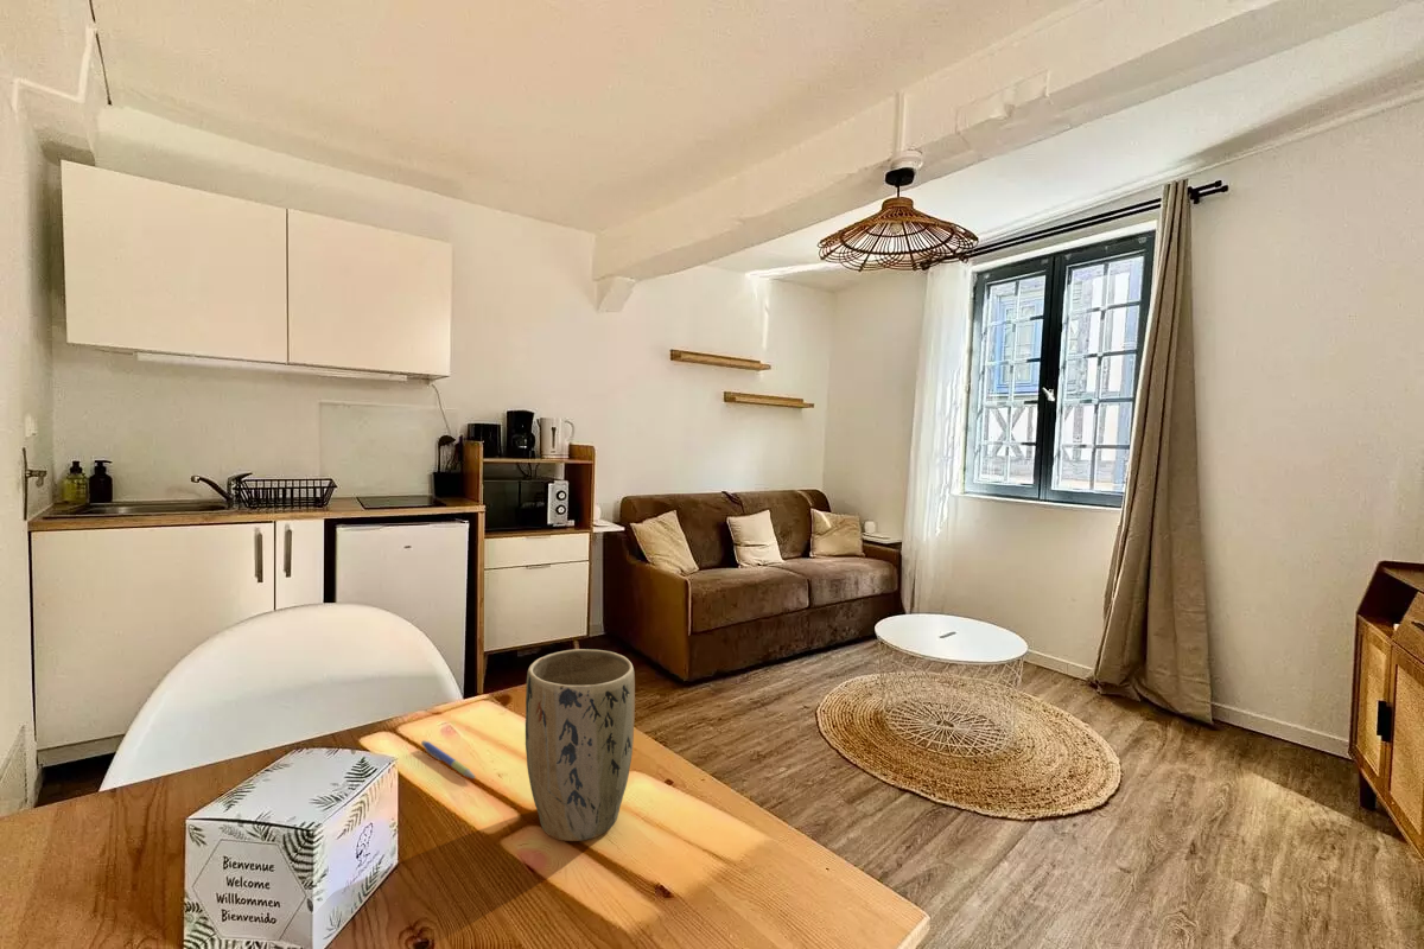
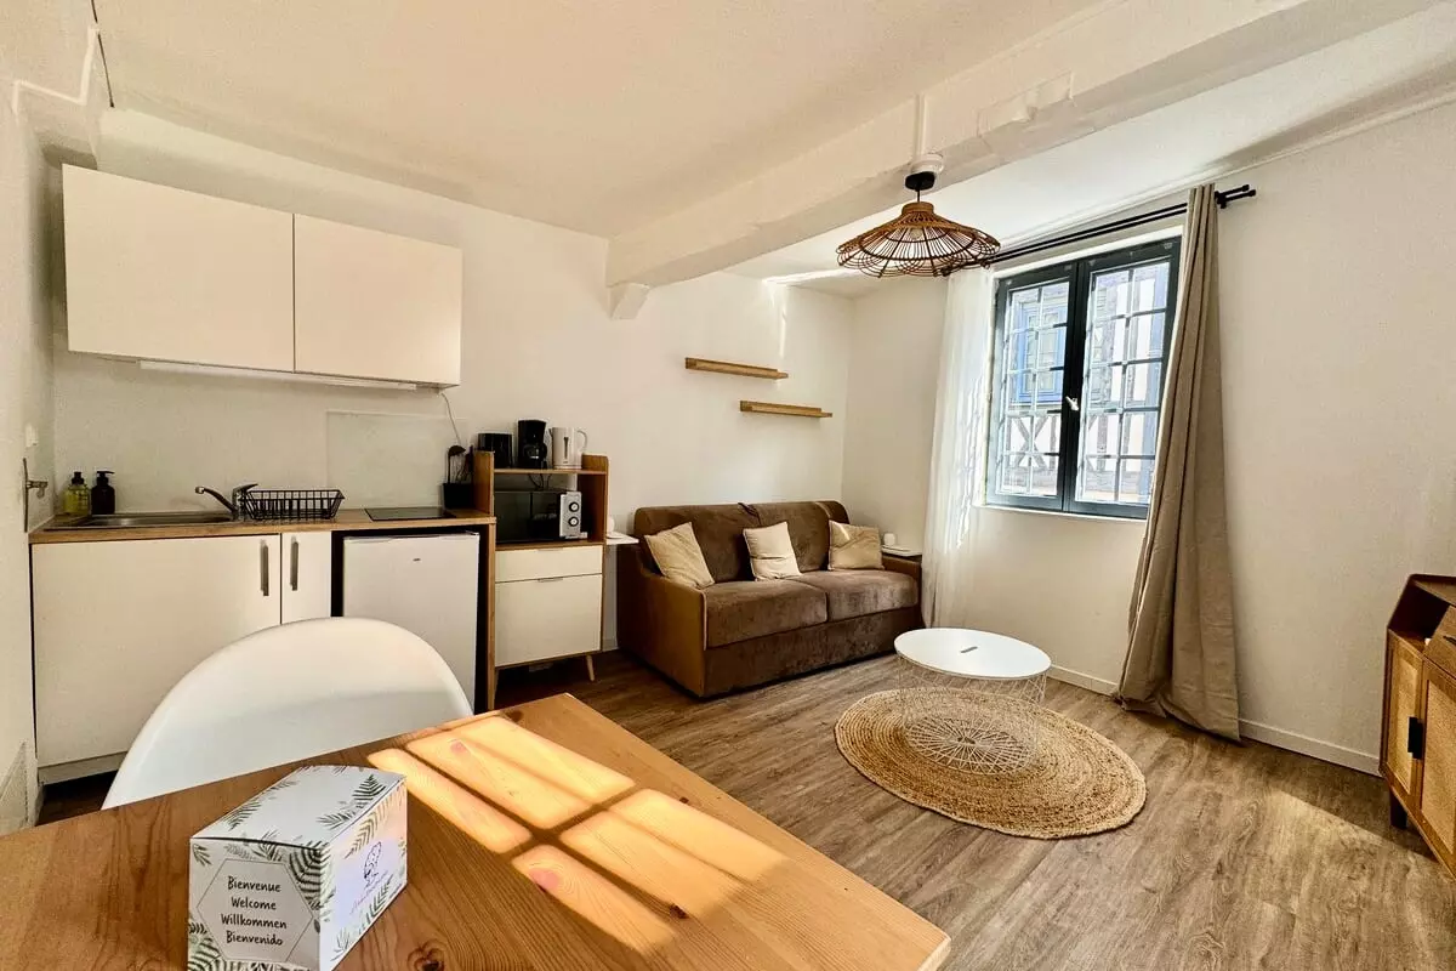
- plant pot (579, 741)
- pen (447, 759)
